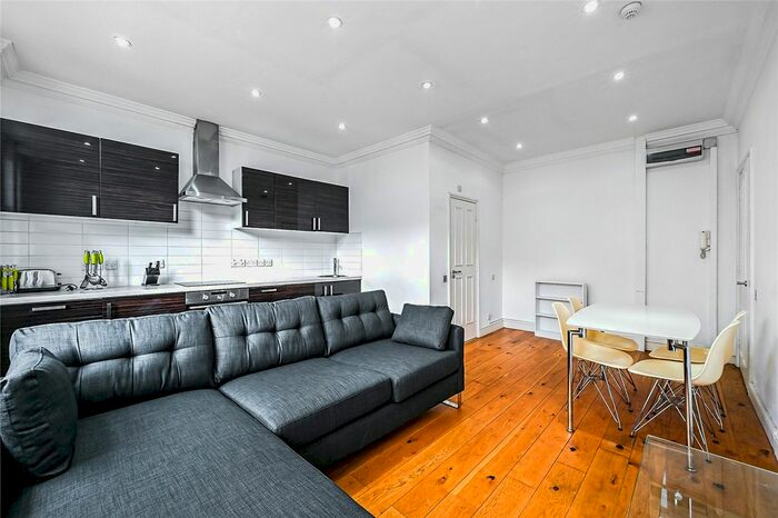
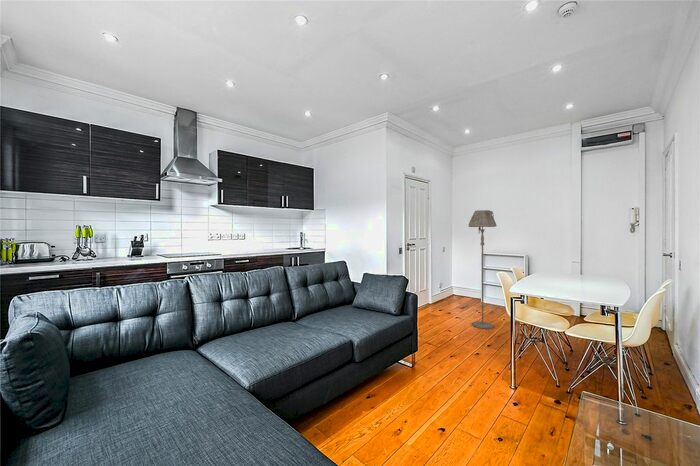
+ floor lamp (482, 268)
